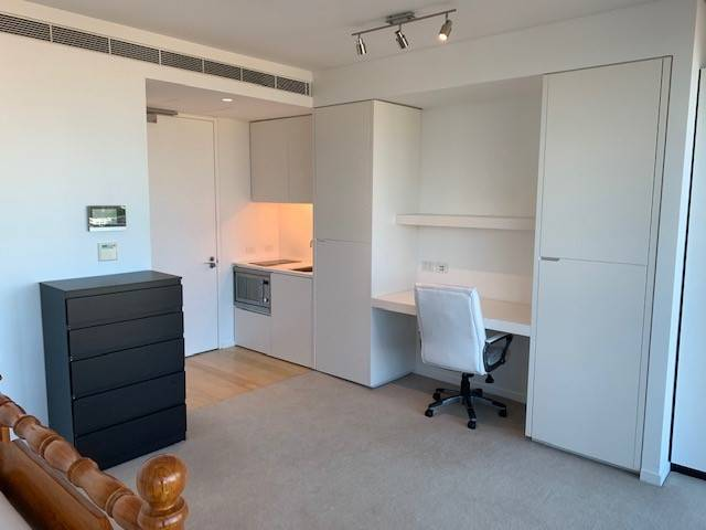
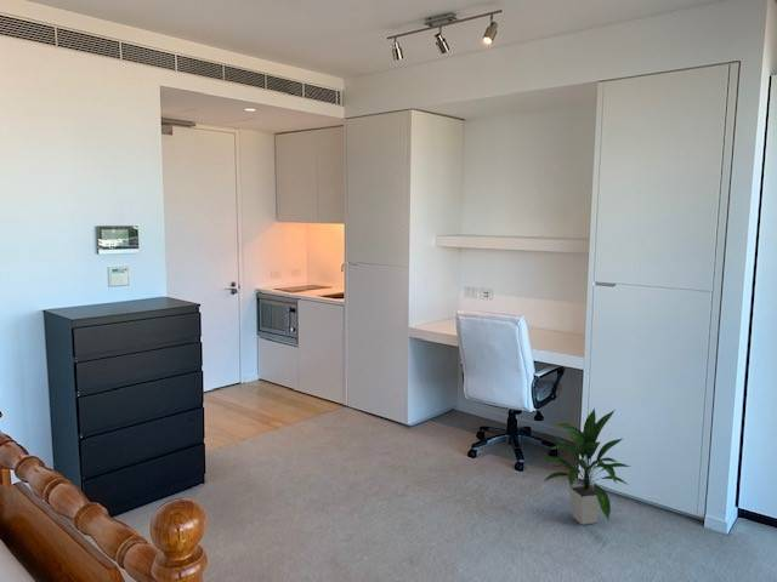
+ indoor plant (586, 467)
